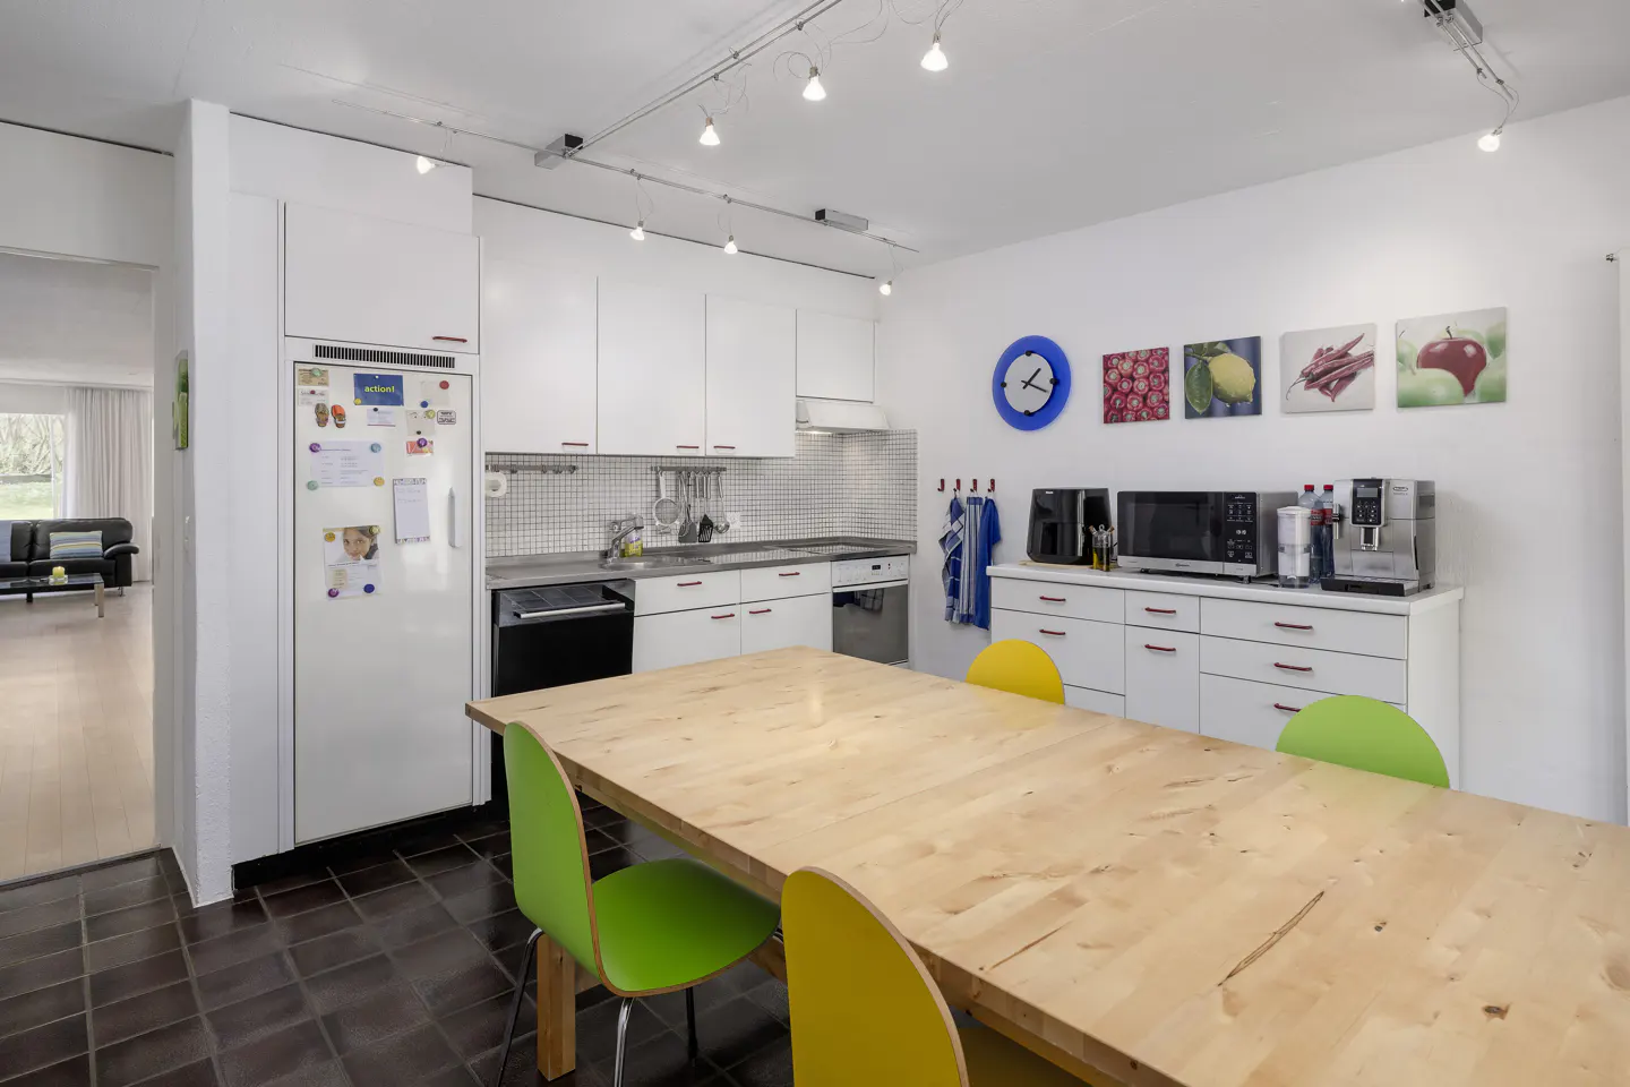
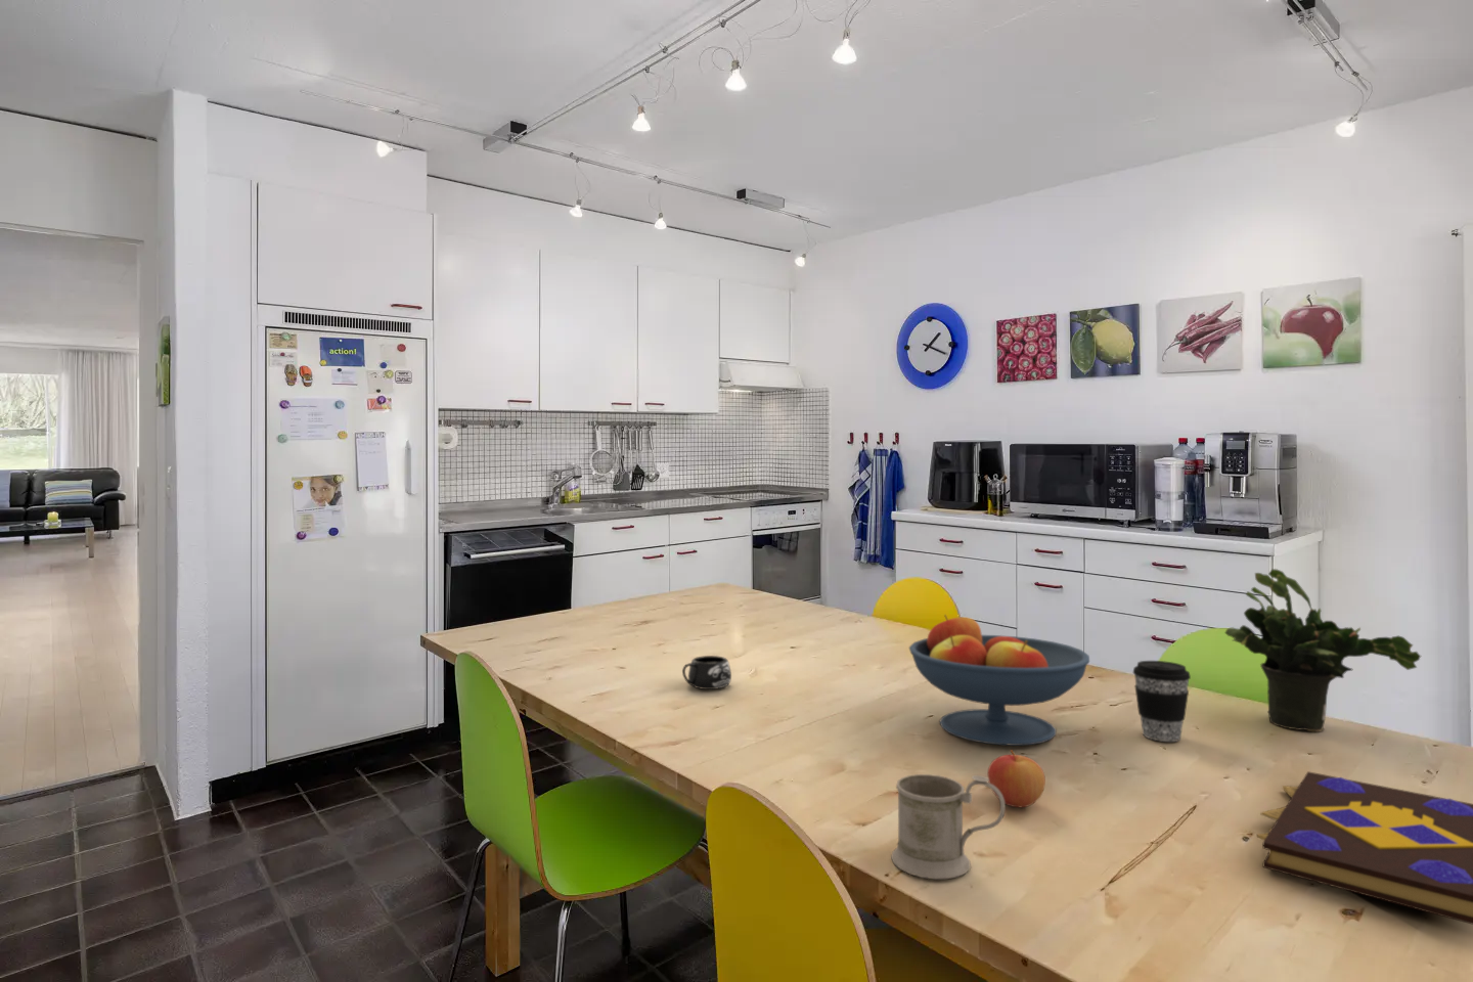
+ fruit bowl (996, 675)
+ potted plant (1312, 651)
+ mug (947, 818)
+ coffee cup (1161, 700)
+ apple (1016, 776)
+ book (1378, 829)
+ mug (705, 673)
